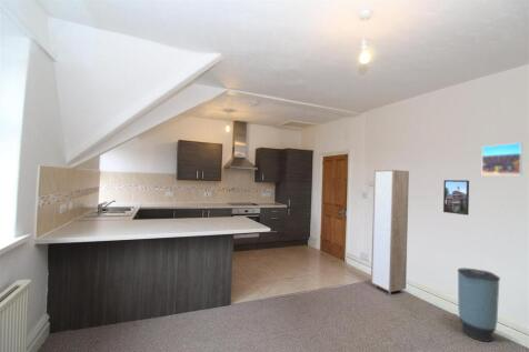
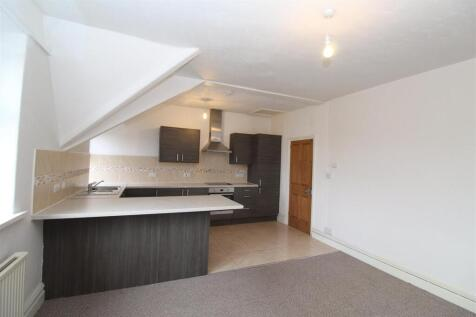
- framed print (500, 160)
- trash can (479, 302)
- cabinet (390, 229)
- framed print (456, 197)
